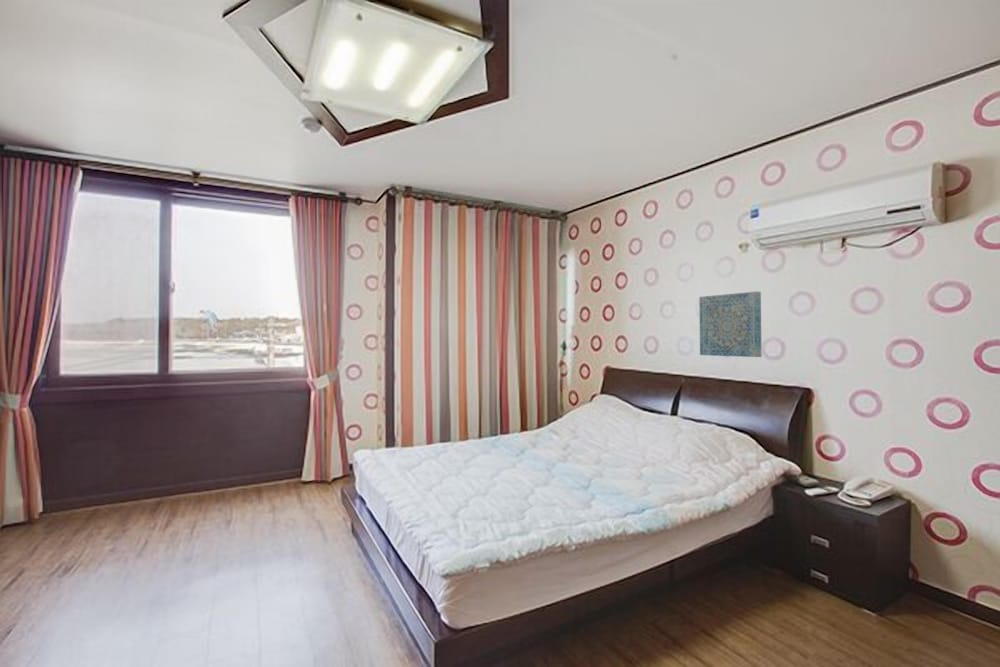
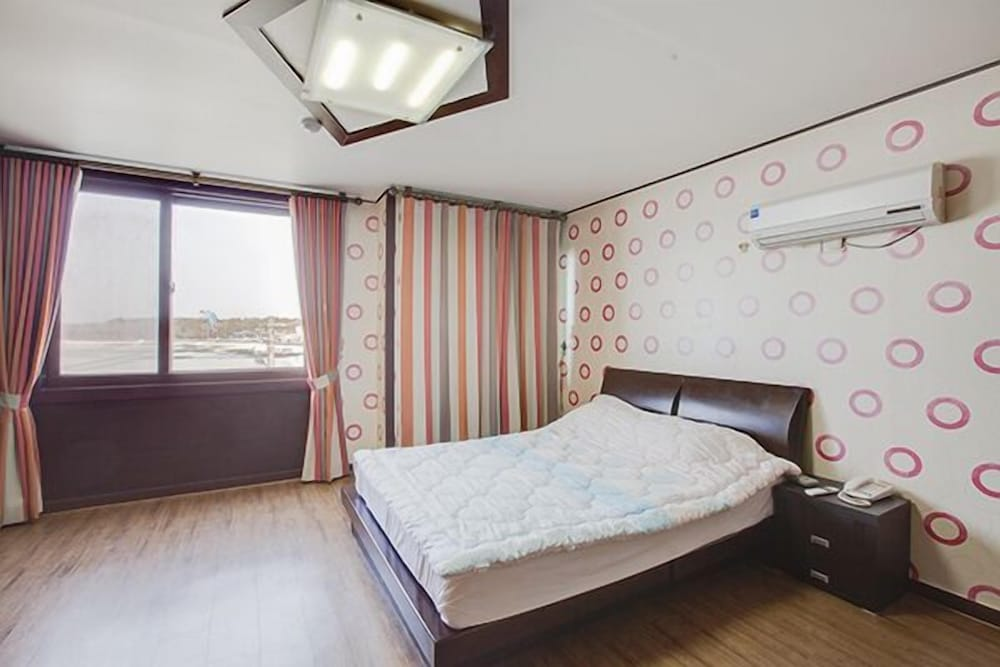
- wall art (728, 325)
